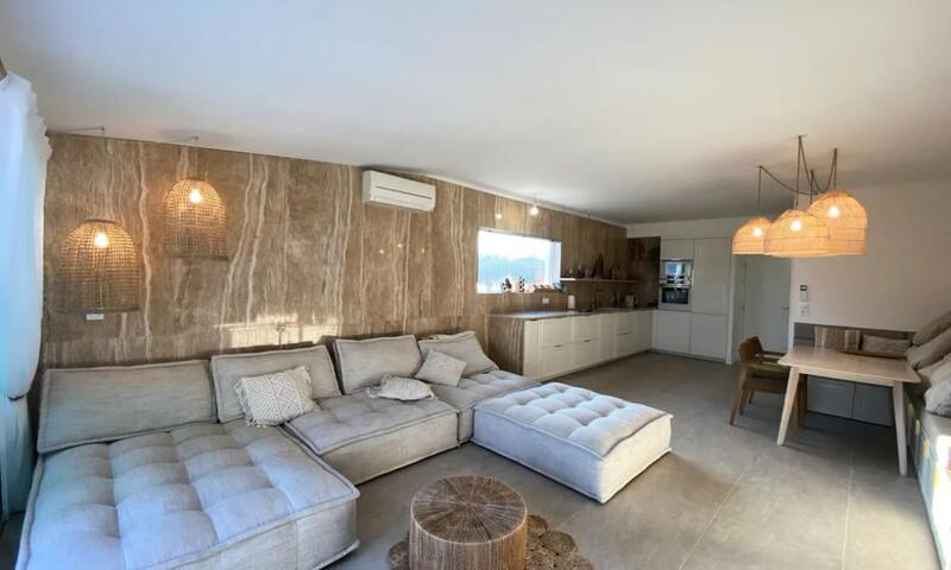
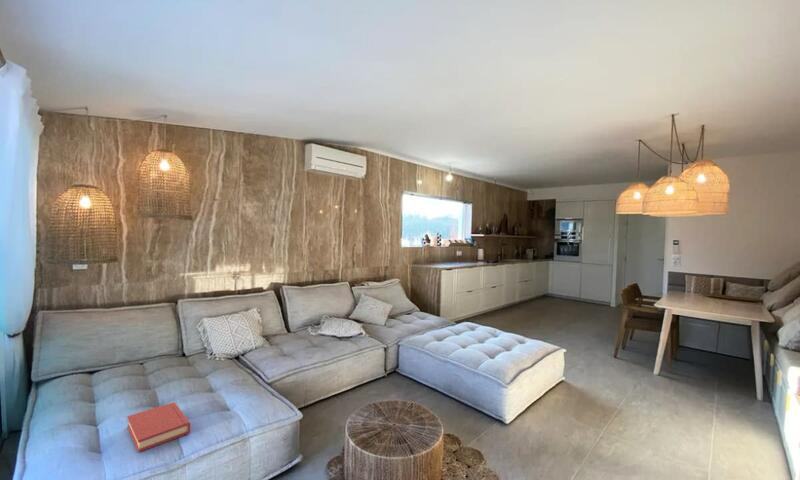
+ hardback book (158, 424)
